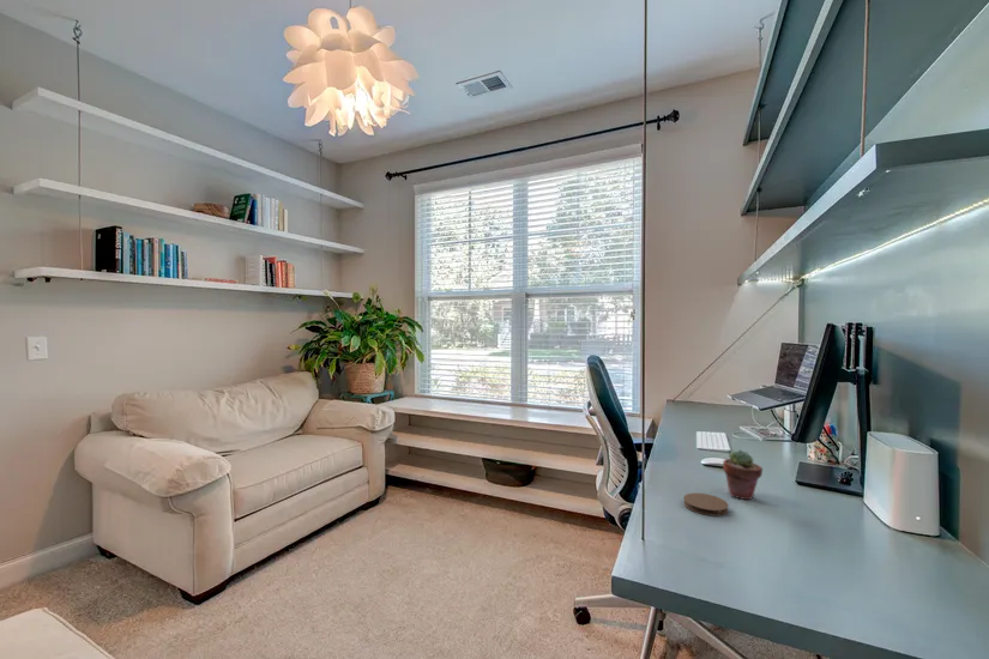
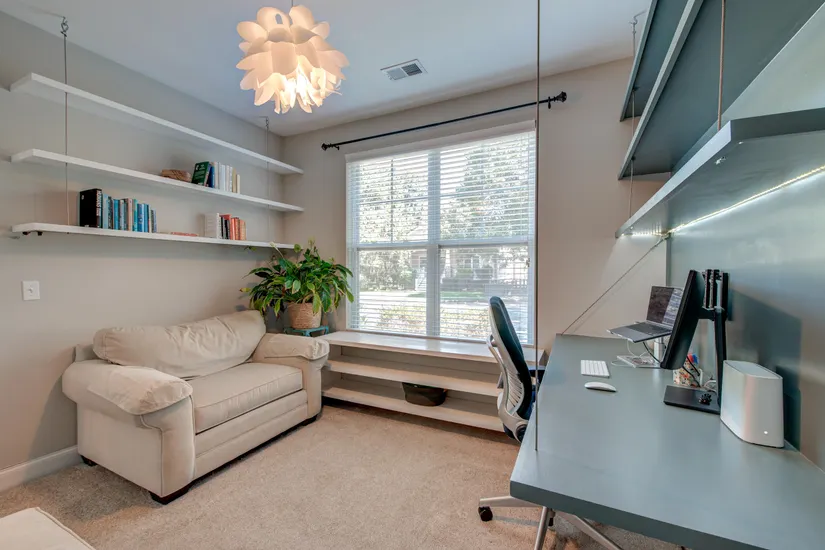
- potted succulent (741, 472)
- coaster (705, 503)
